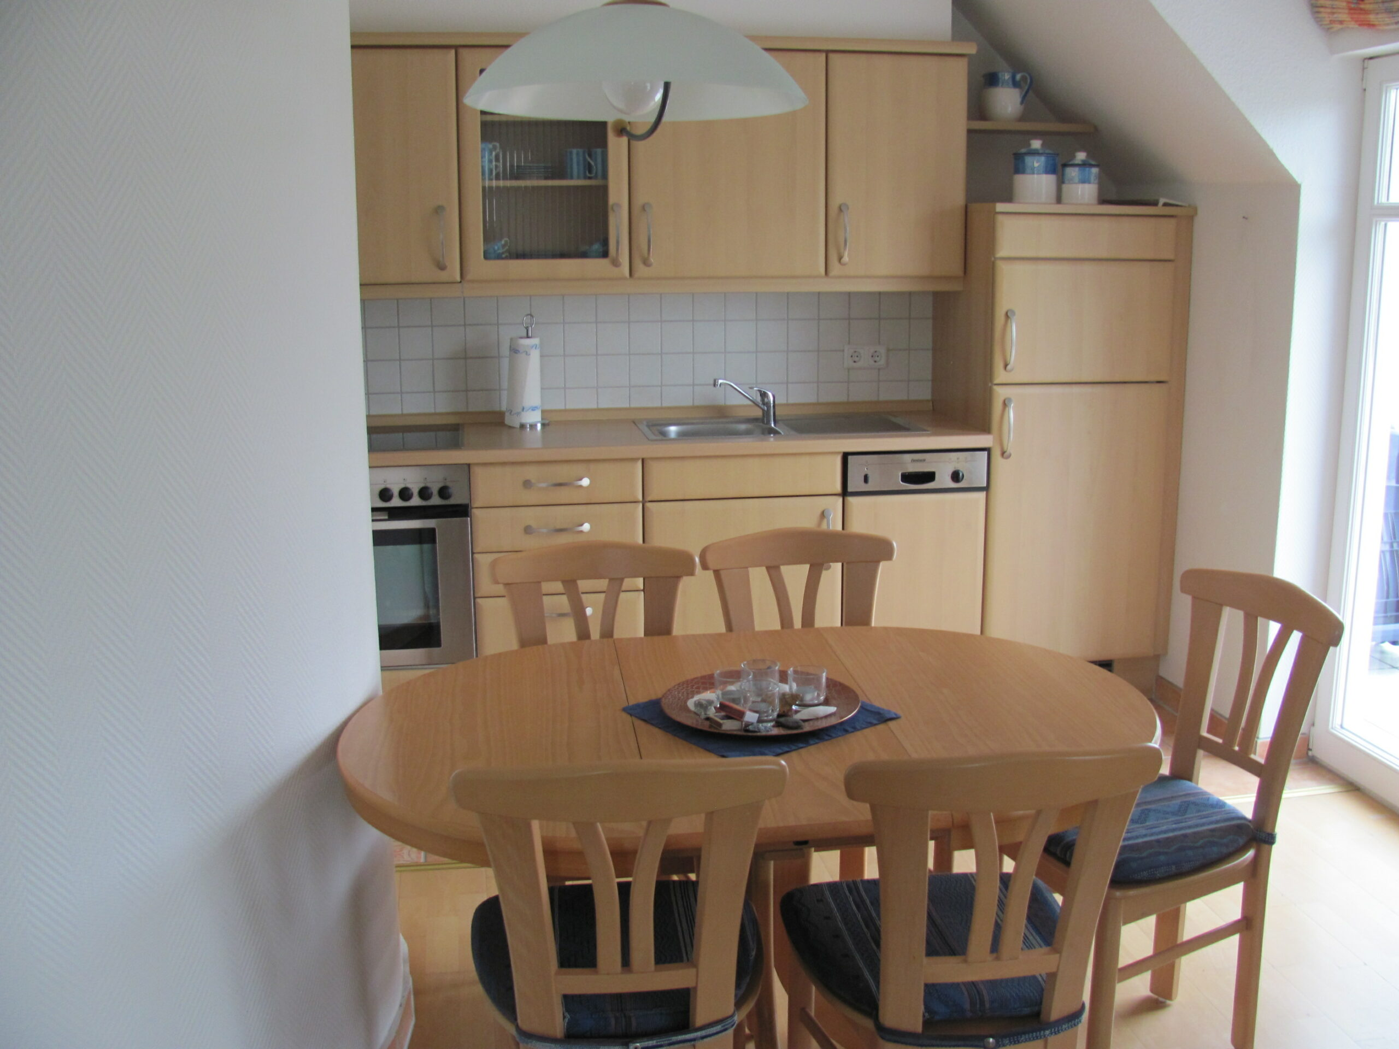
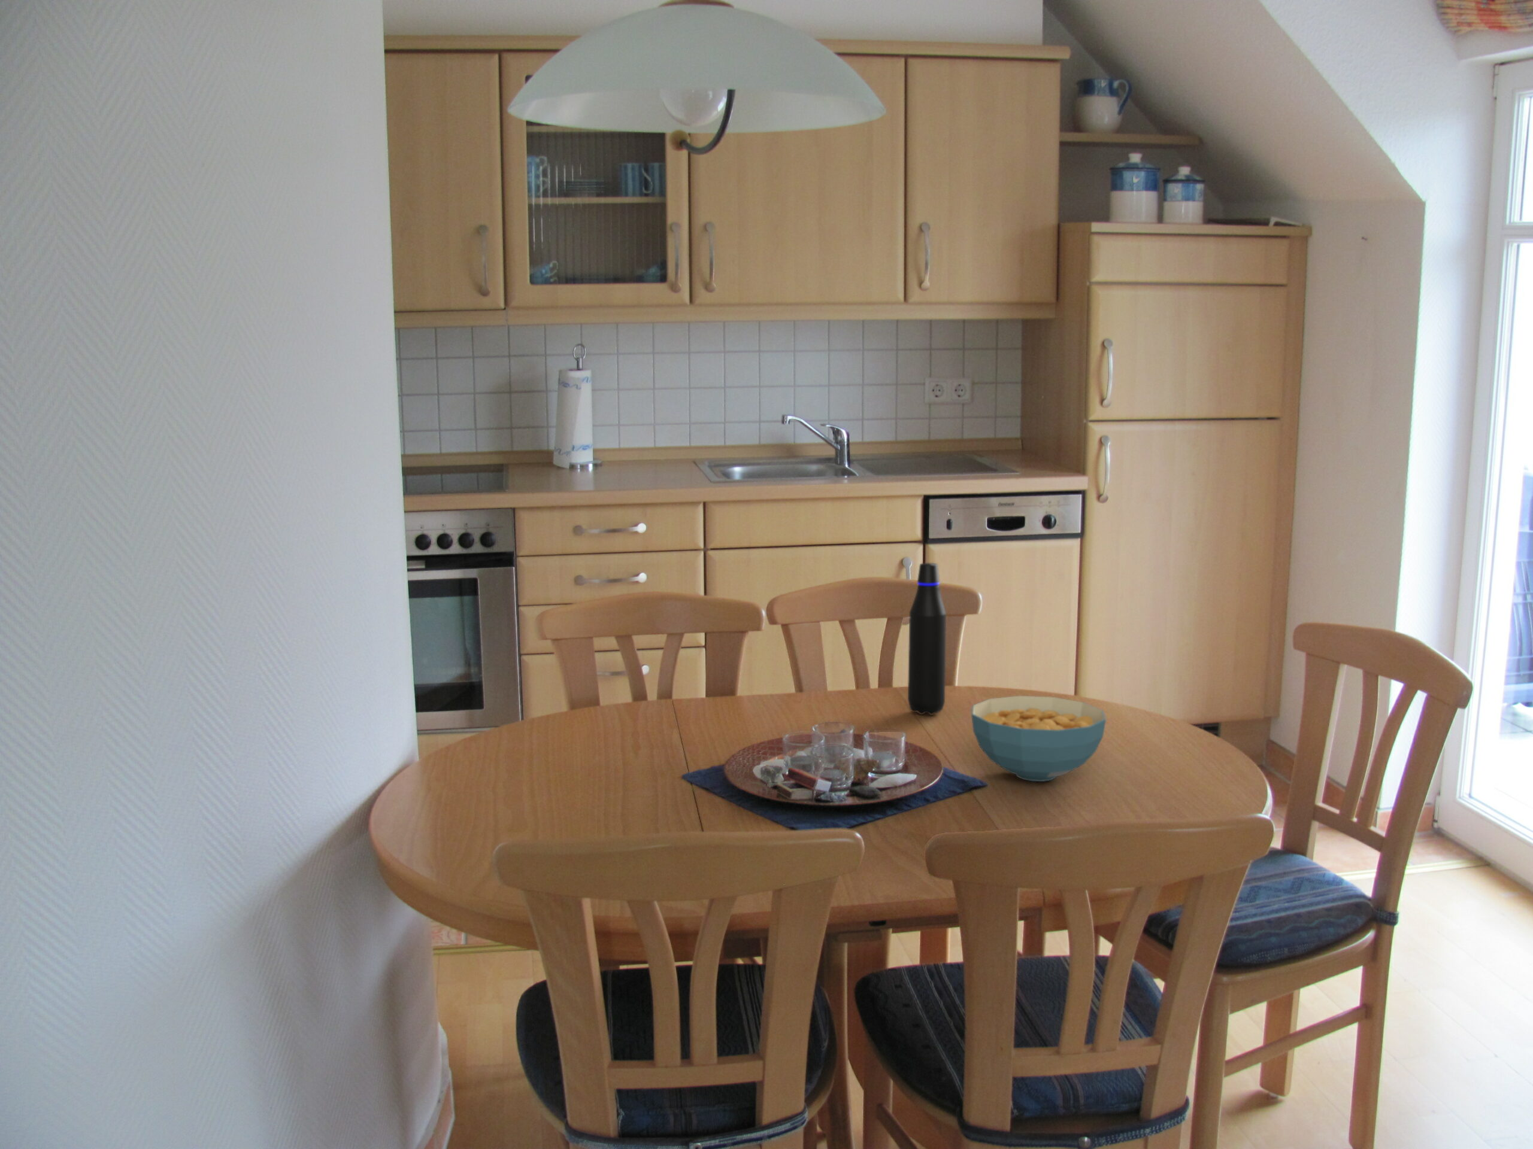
+ water bottle (927, 638)
+ cereal bowl (1037, 743)
